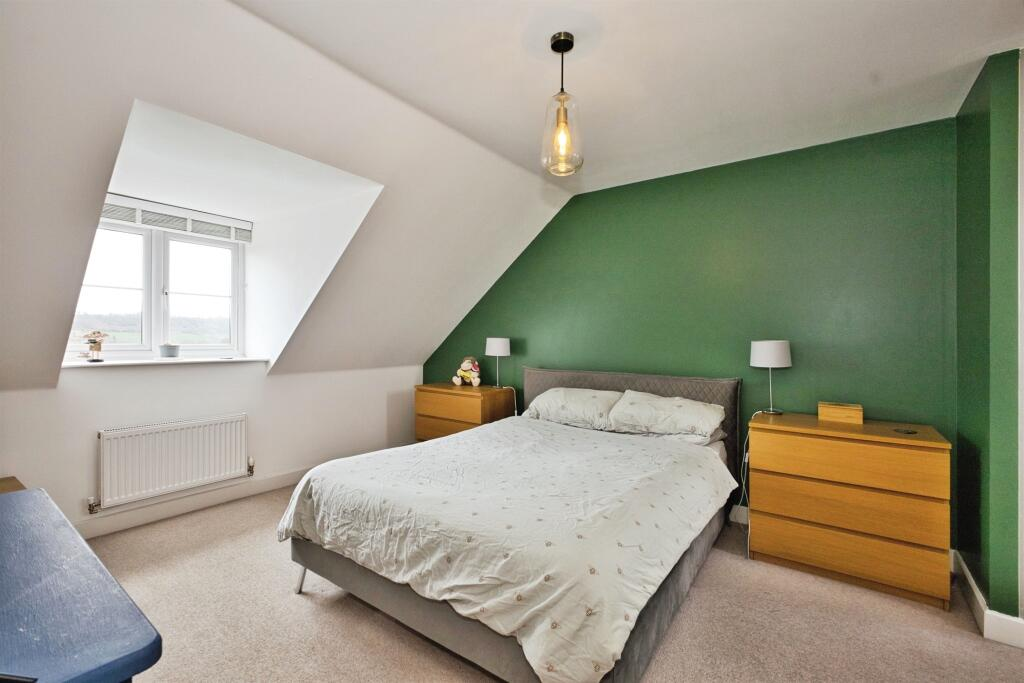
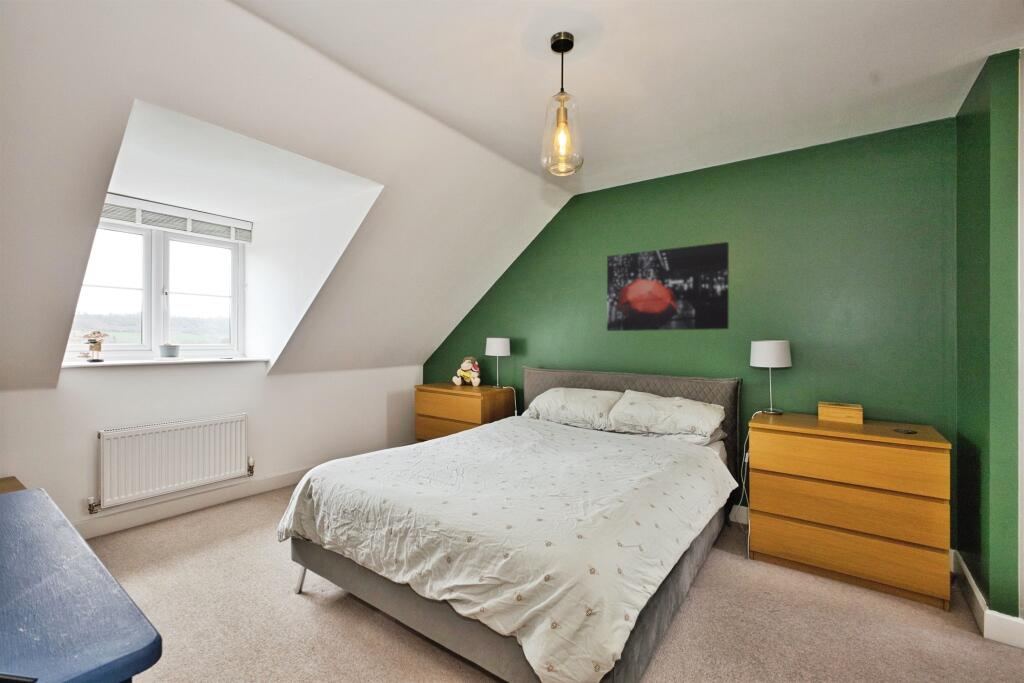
+ wall art (663, 289)
